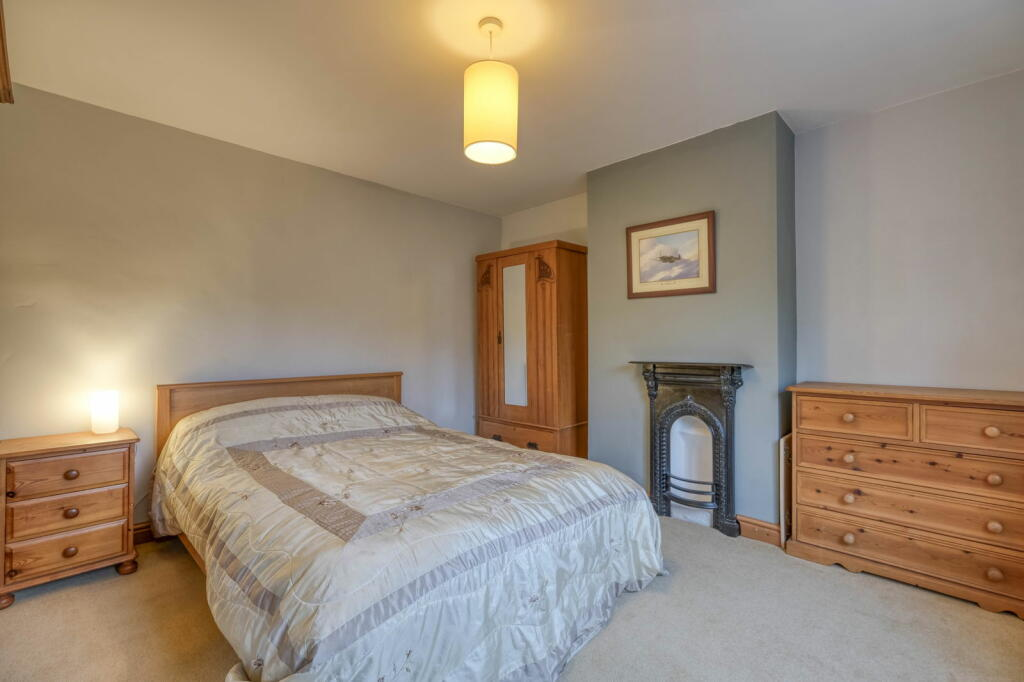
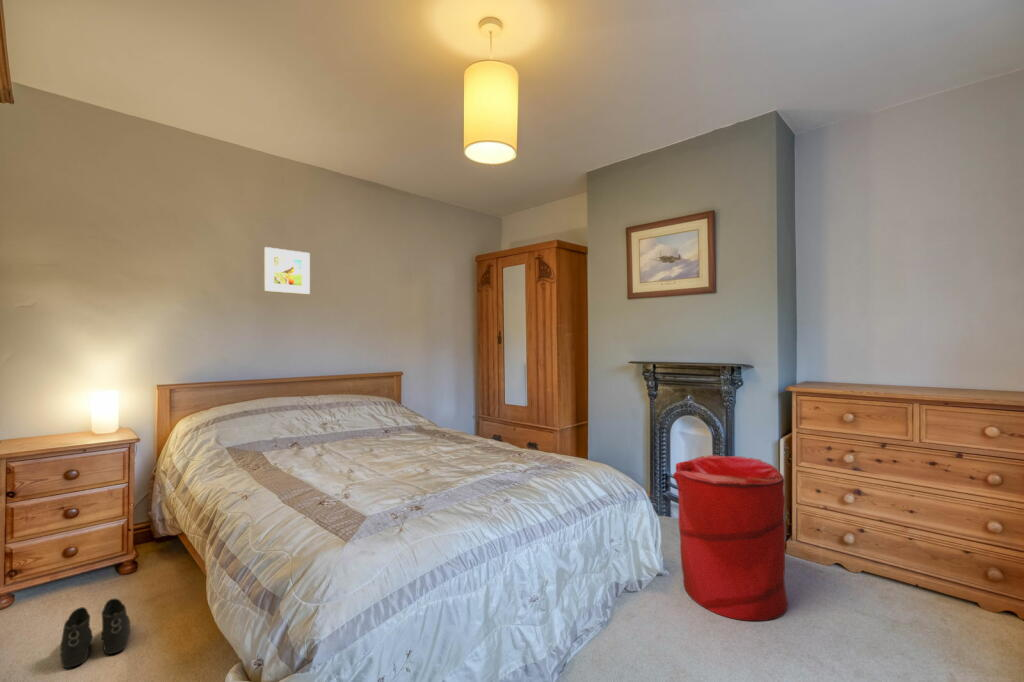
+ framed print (287, 271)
+ boots (102, 623)
+ laundry hamper (728, 528)
